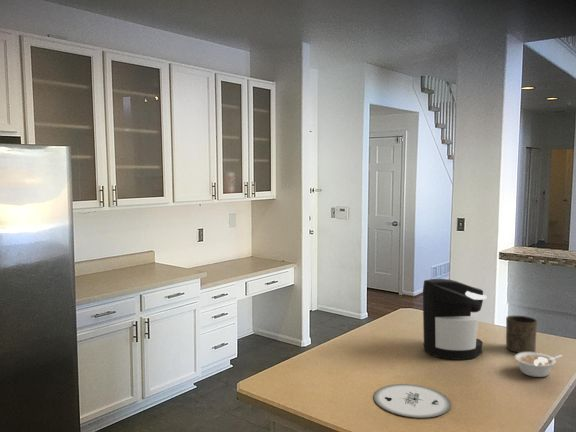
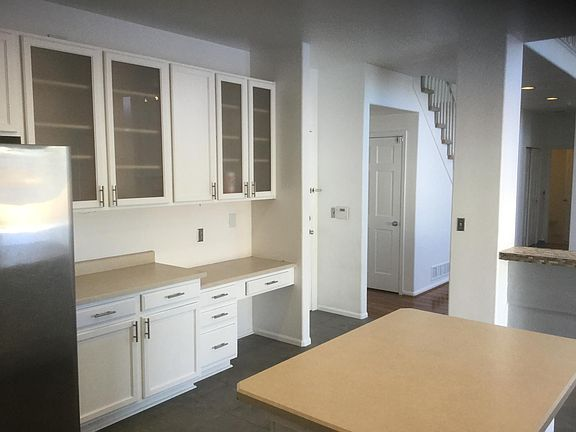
- cup (521, 334)
- plate (411, 398)
- coffee maker (455, 314)
- legume (535, 363)
